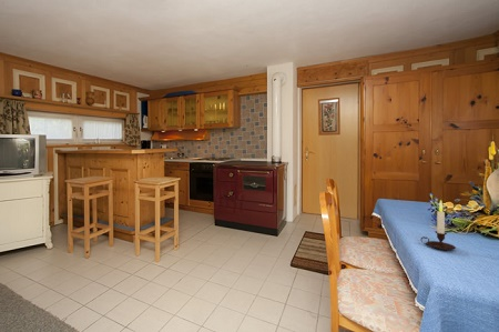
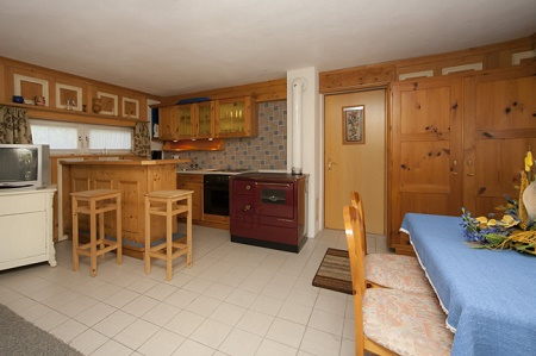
- candle (437, 223)
